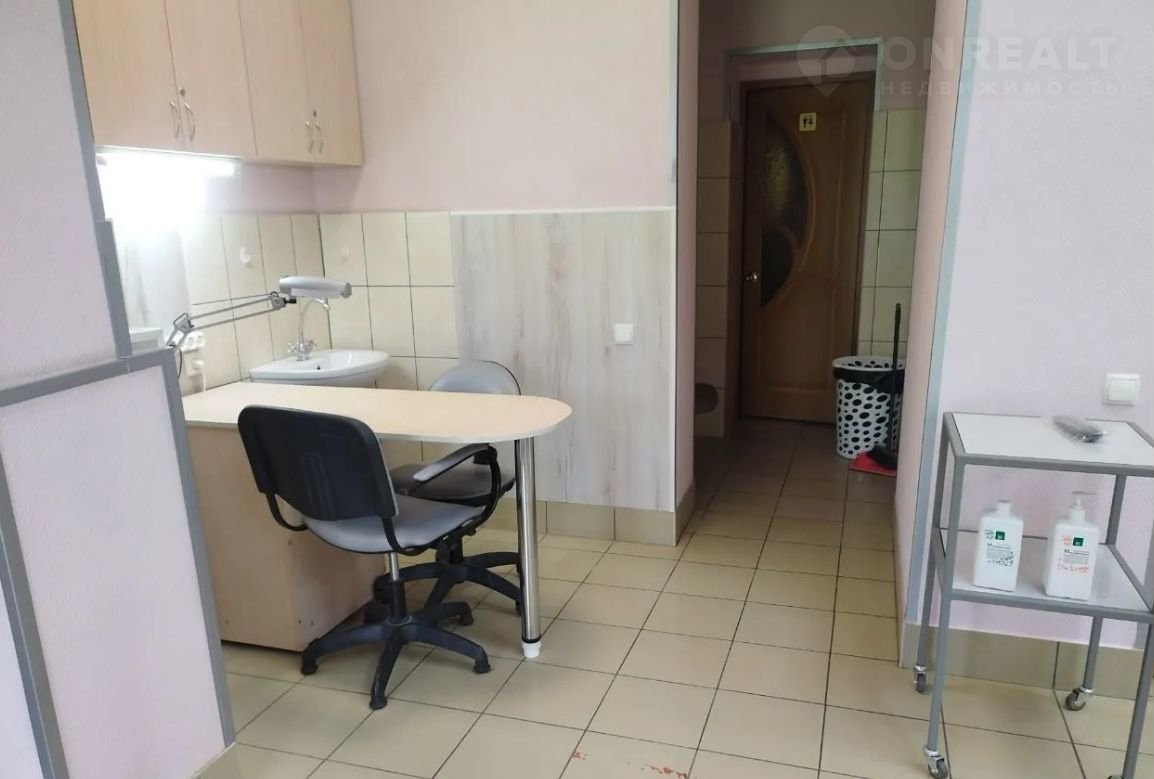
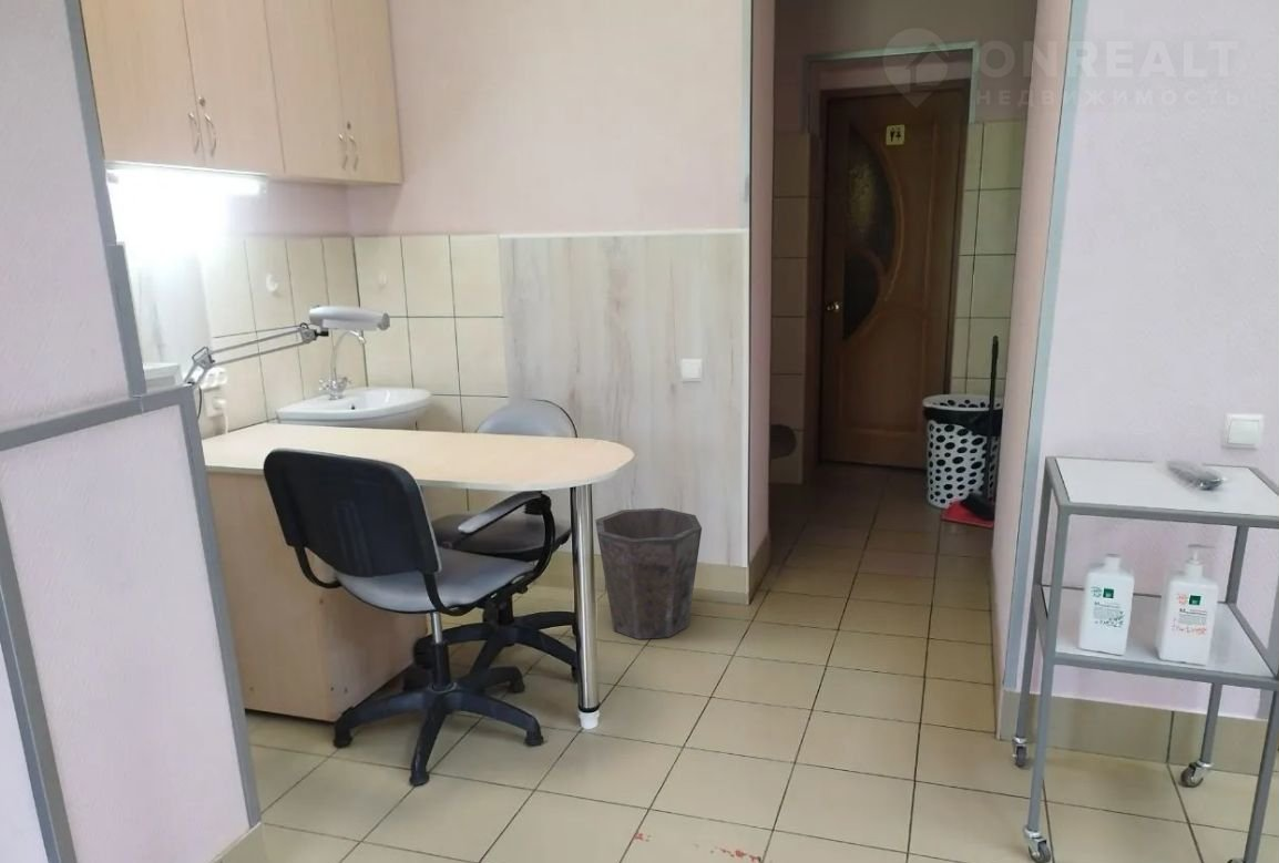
+ waste bin (648, 573)
